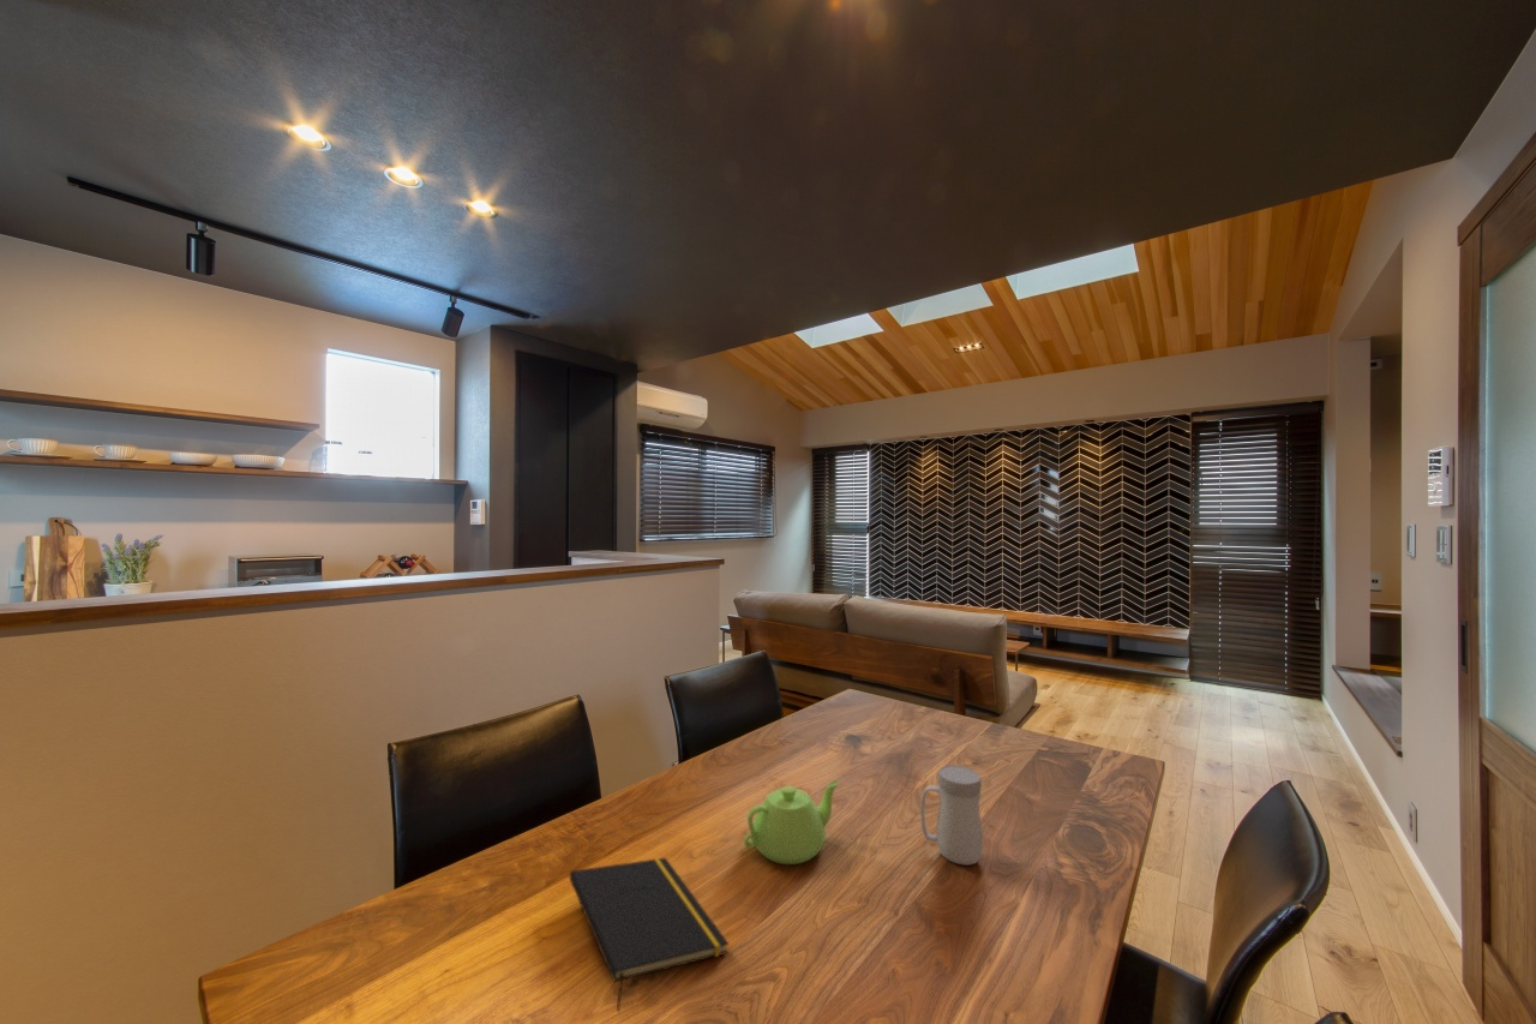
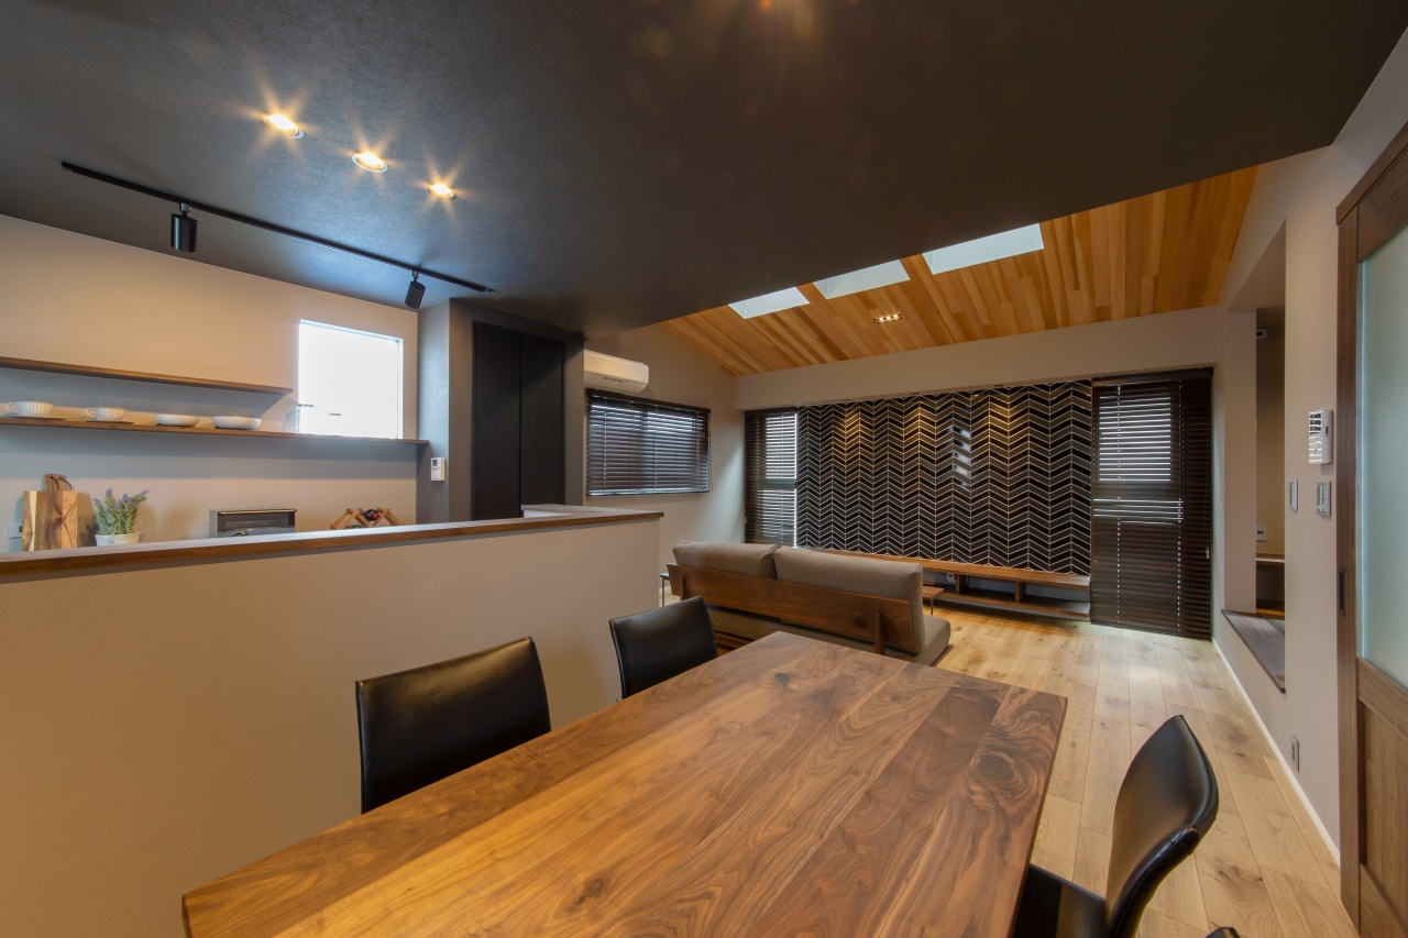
- mug (950, 813)
- teapot (793, 815)
- notepad (643, 909)
